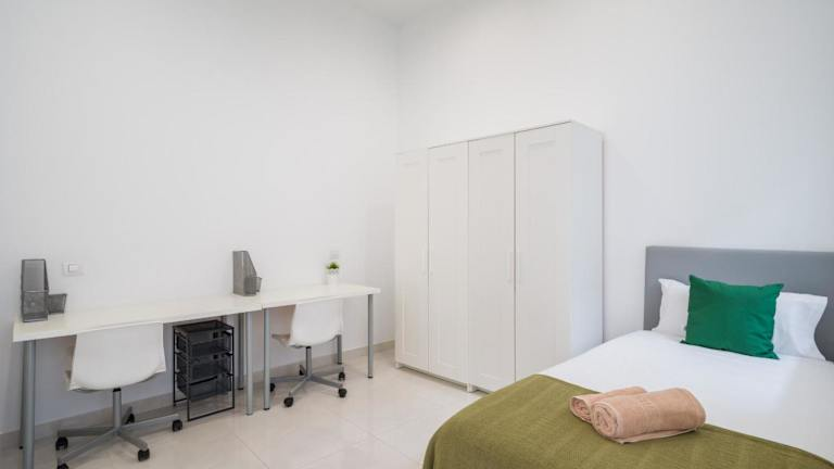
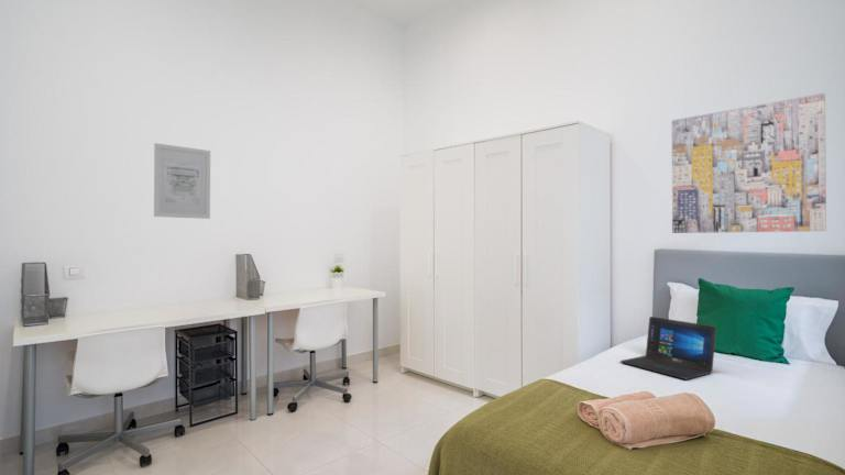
+ laptop (666, 345)
+ wall art (740, 169)
+ wall art (183, 181)
